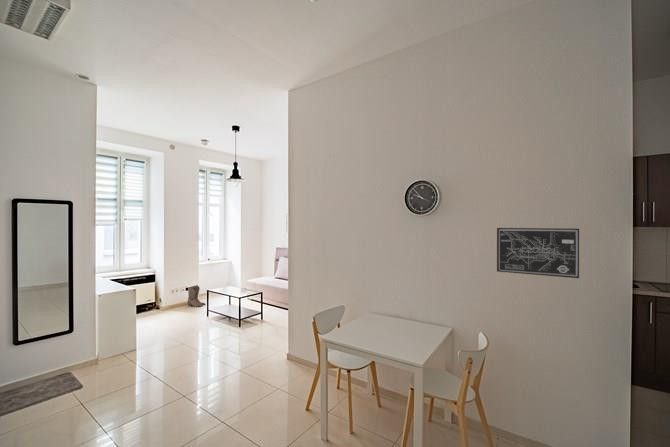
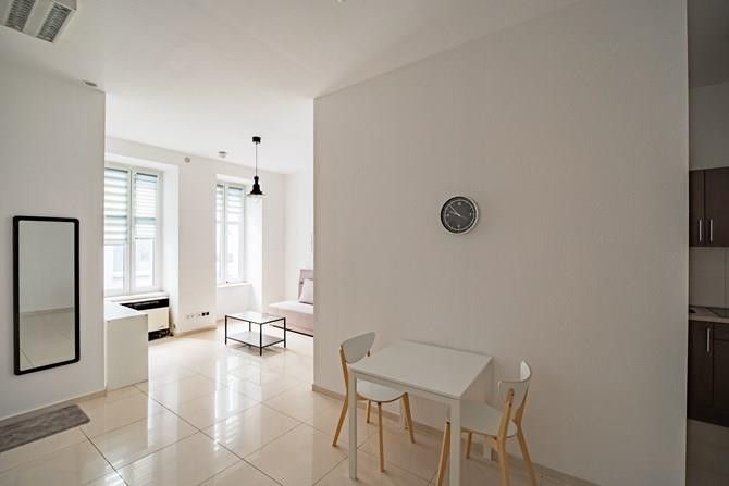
- boots (196, 295)
- wall art (535, 251)
